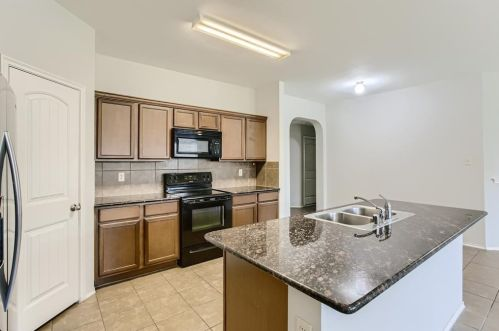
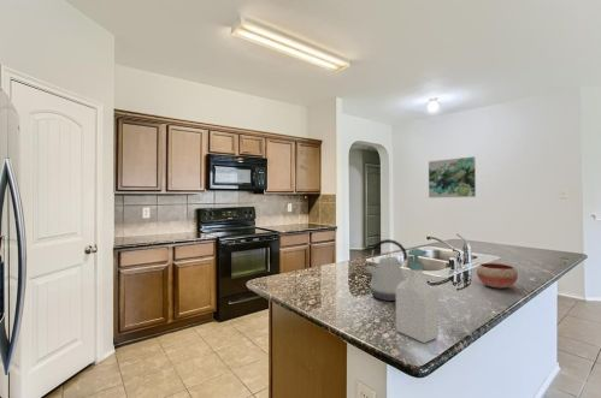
+ wall art (450, 178)
+ bowl (496, 275)
+ soap bottle (418, 290)
+ kettle (387, 267)
